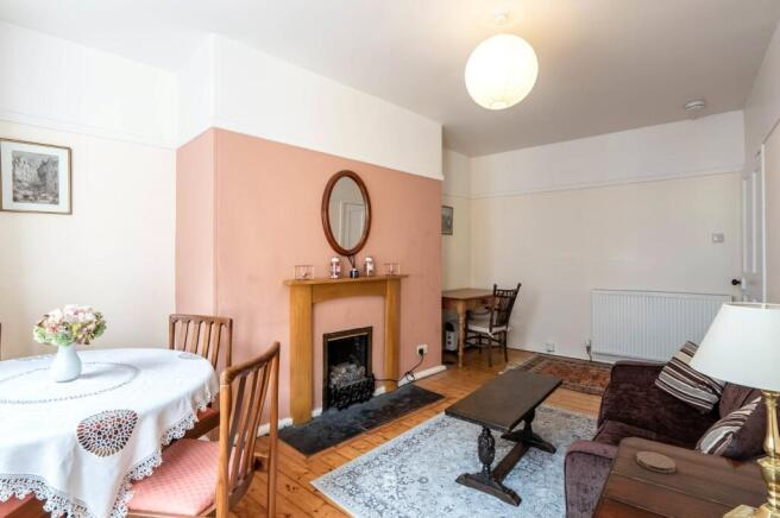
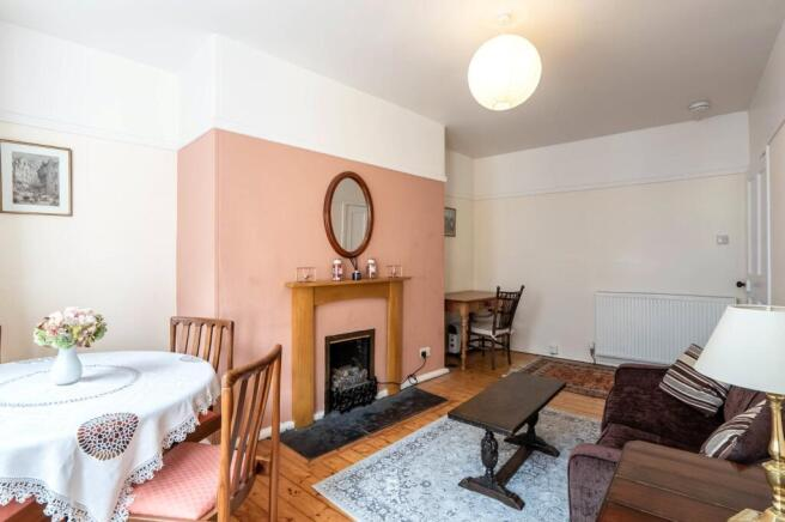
- coaster (655, 461)
